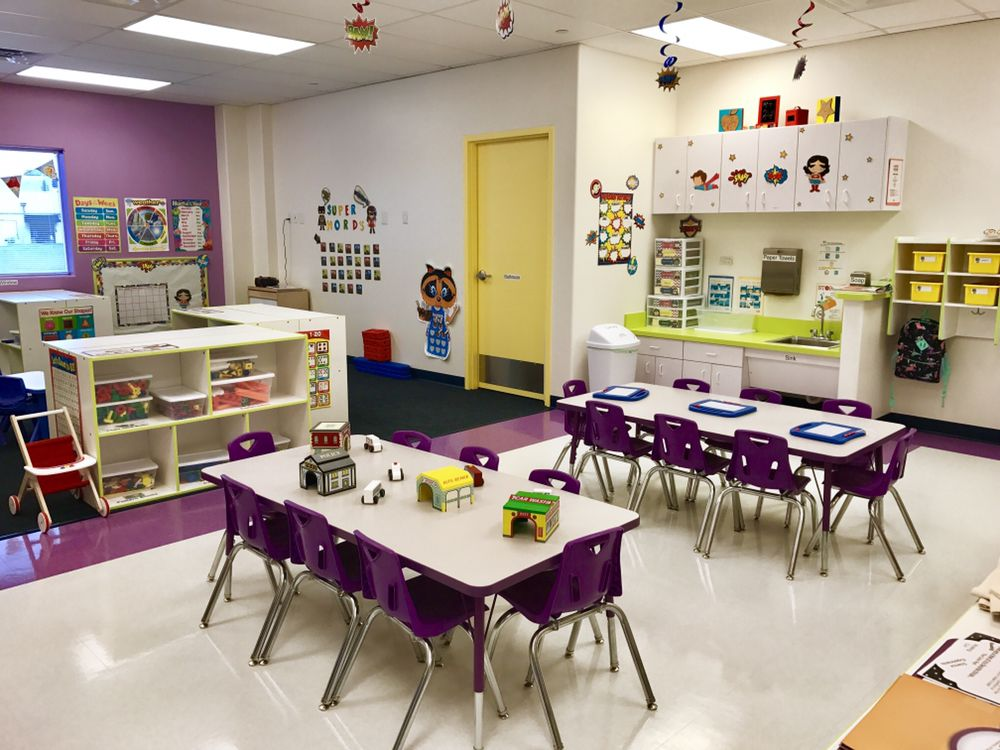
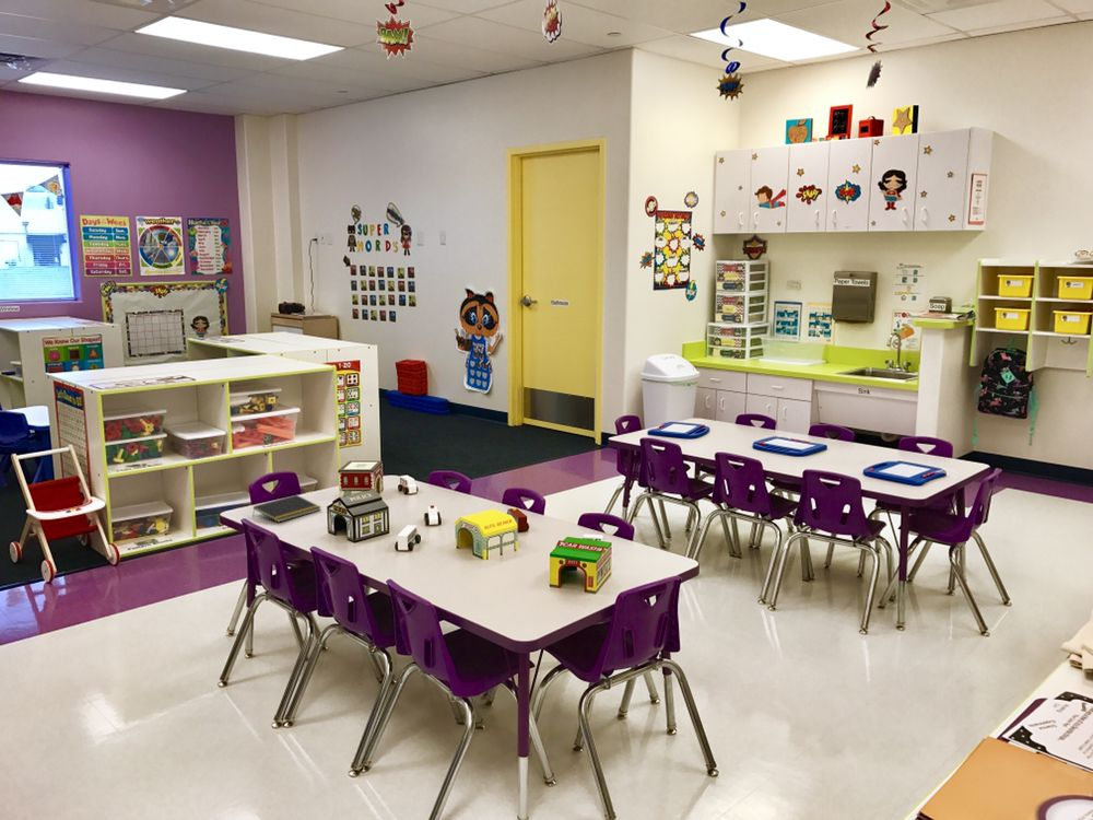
+ notepad (287, 507)
